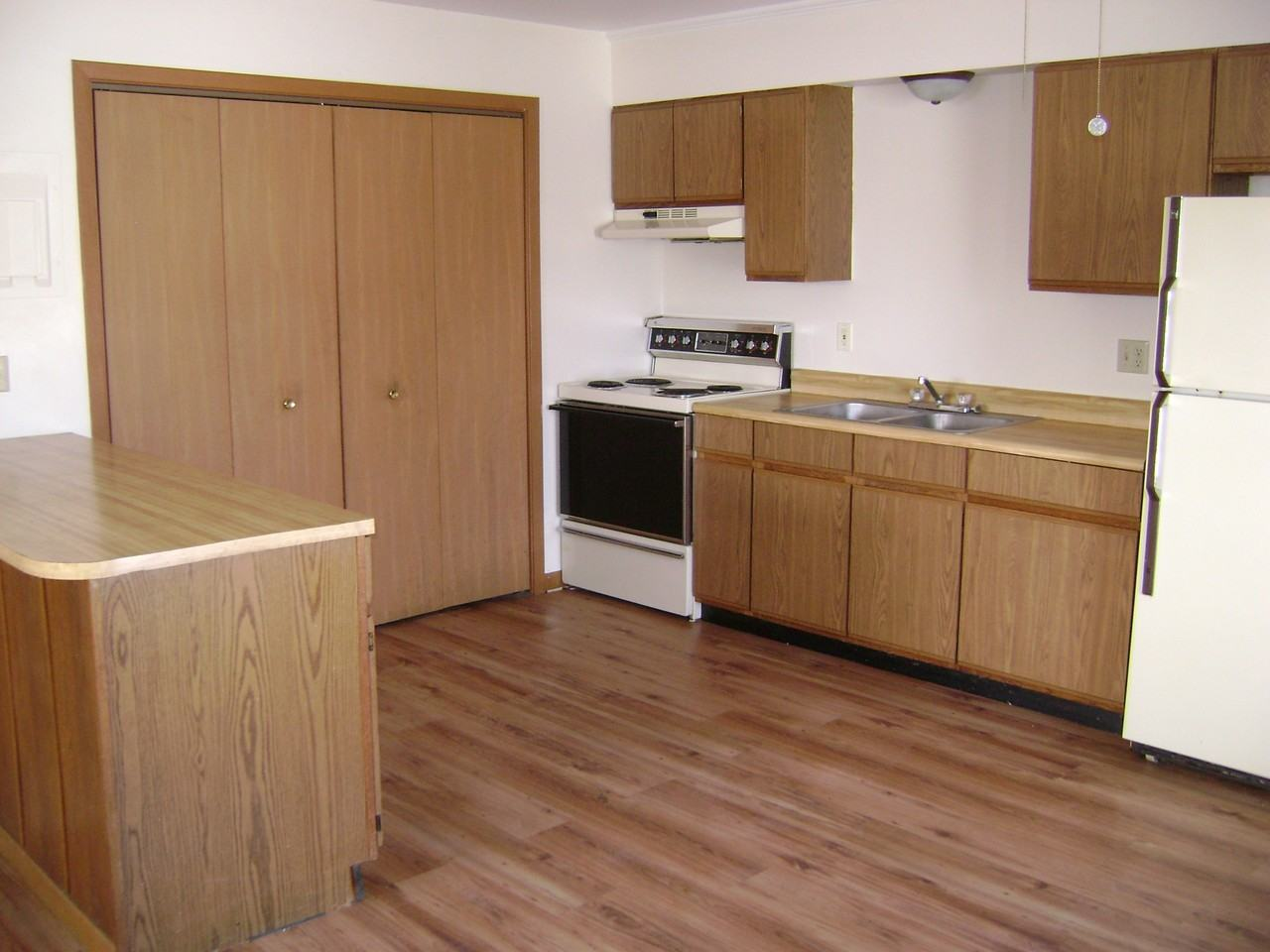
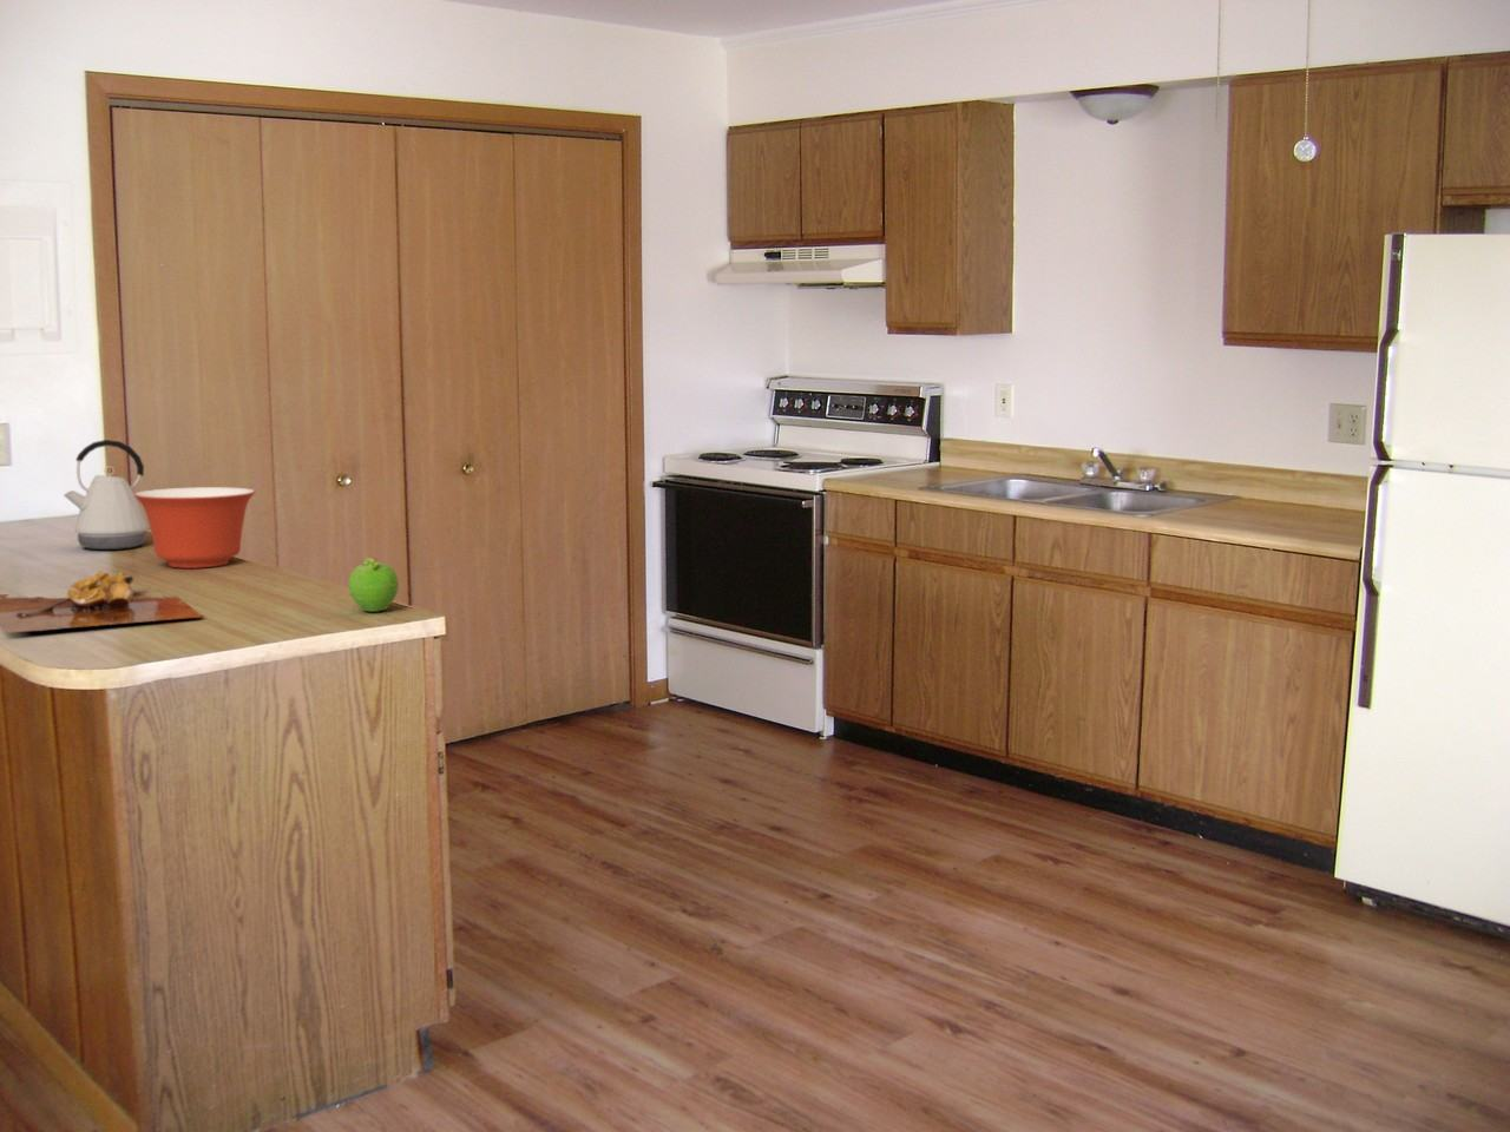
+ mixing bowl (197, 527)
+ kettle (106, 493)
+ cutting board (88, 591)
+ fruit (373, 584)
